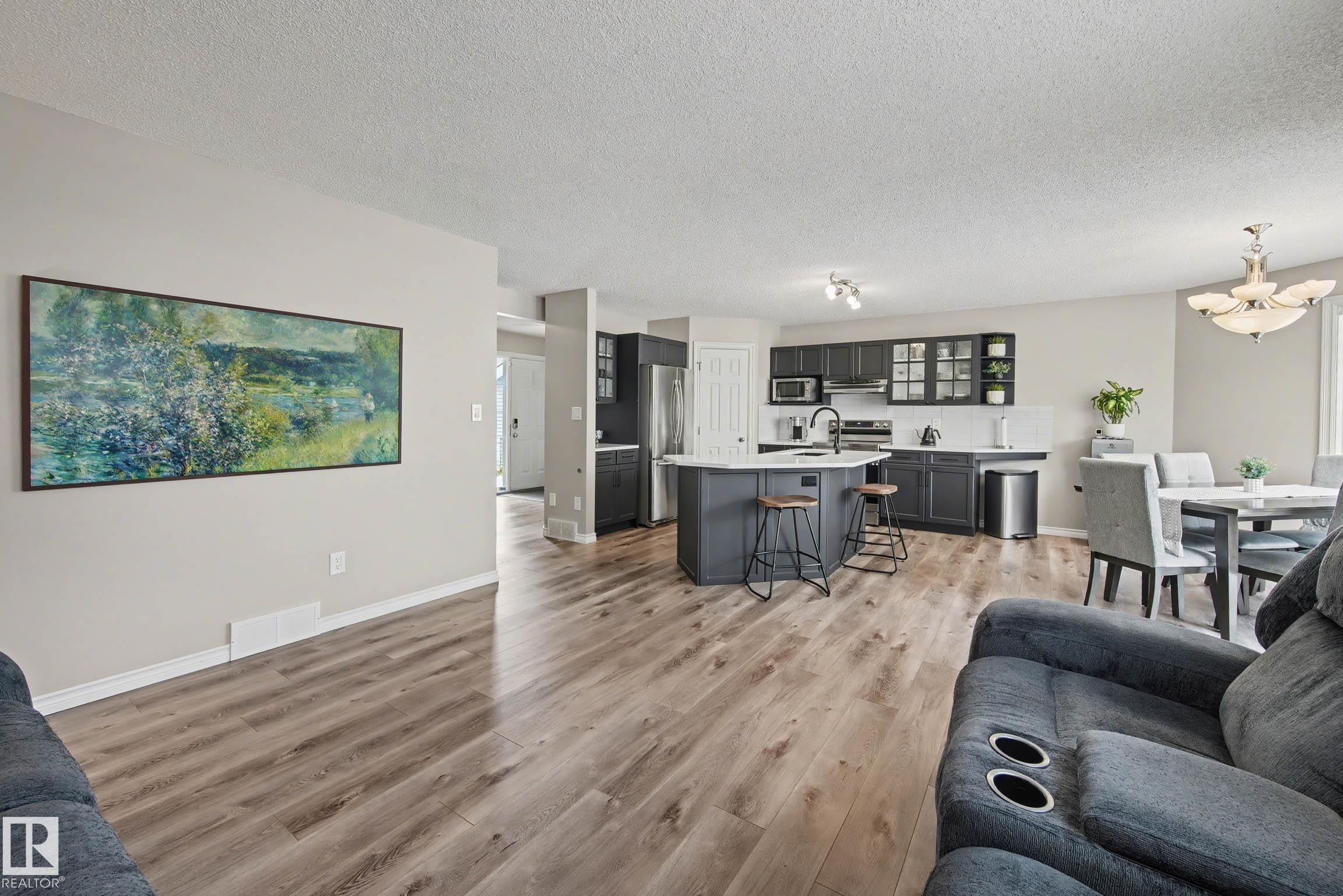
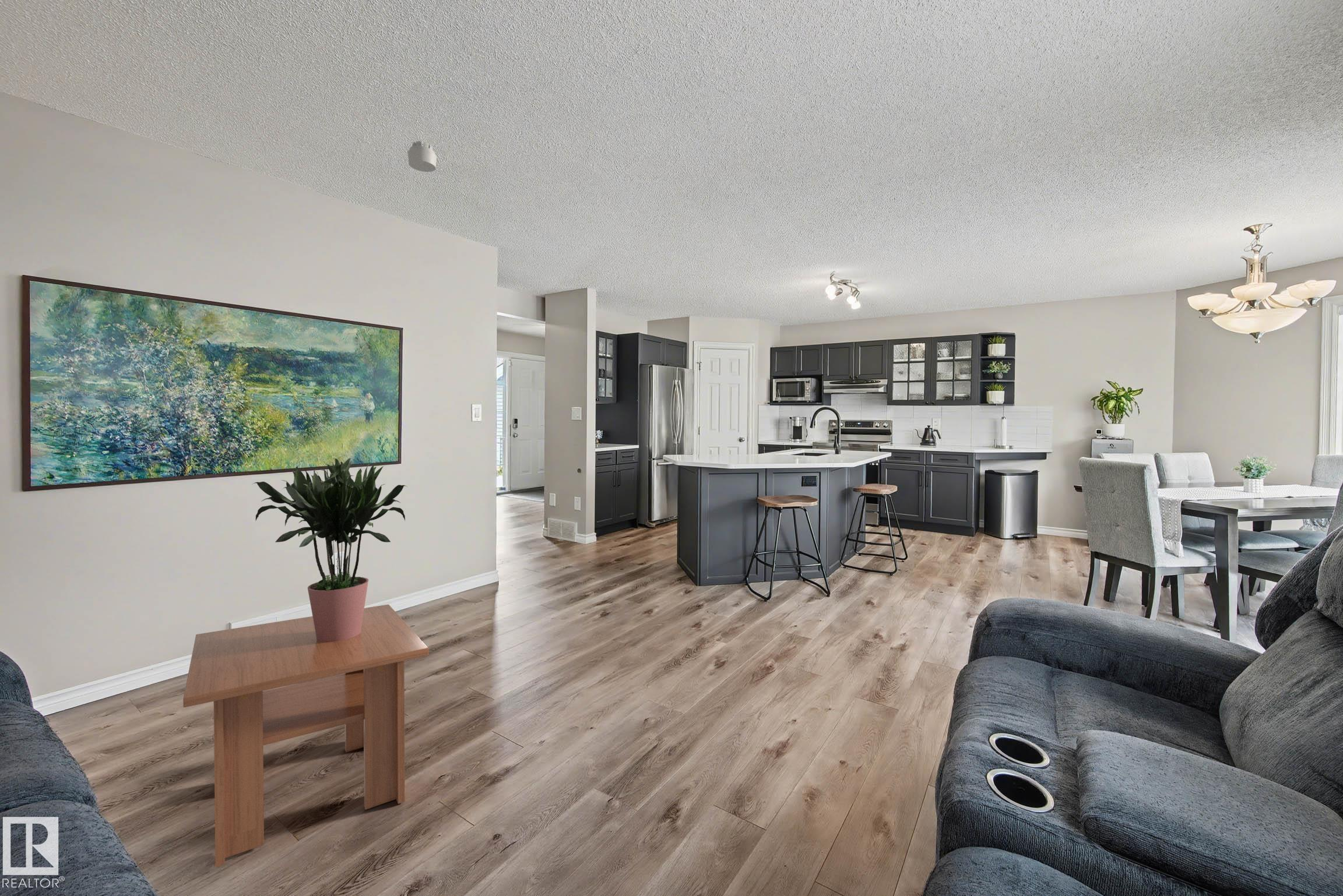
+ coffee table (309, 717)
+ potted plant (344, 548)
+ smoke detector (422, 156)
